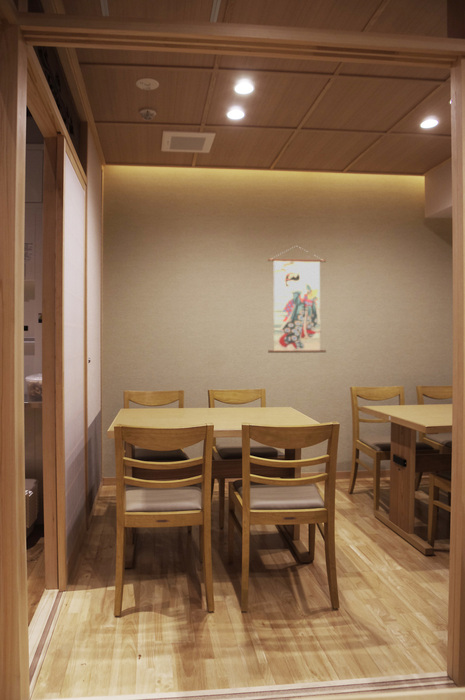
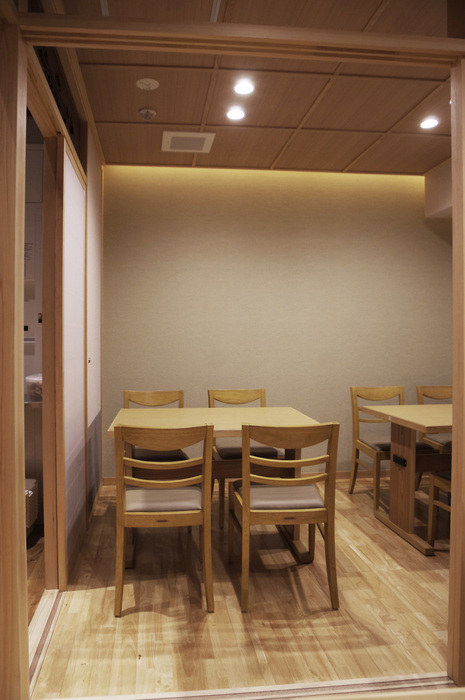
- wall scroll (297, 299)
